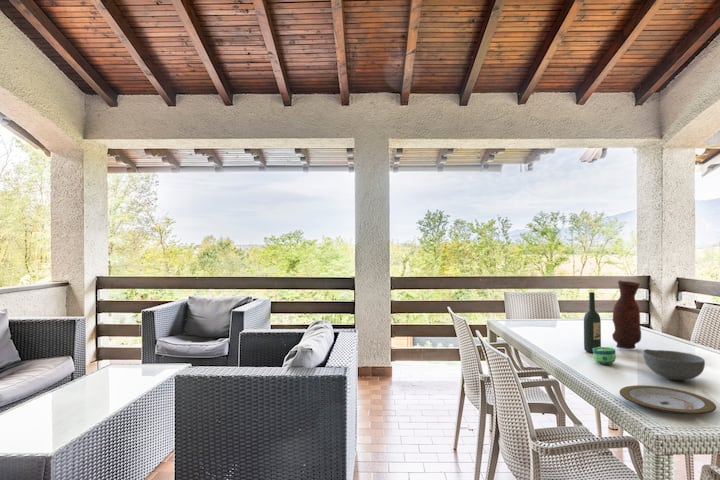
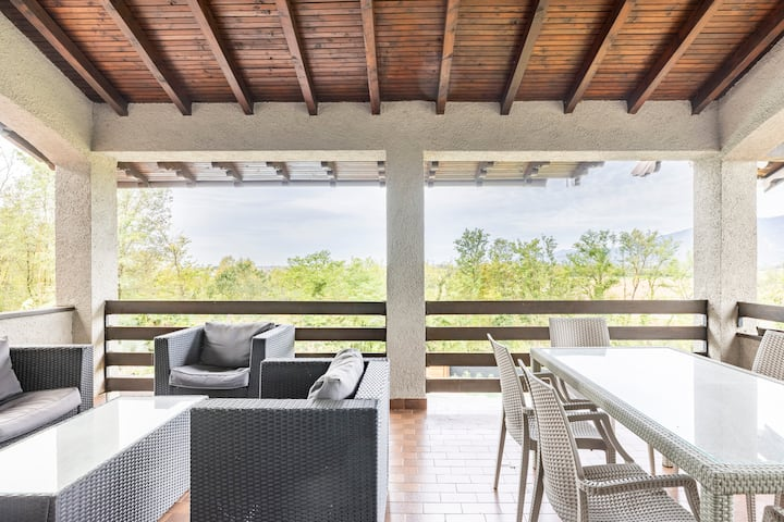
- cup (602, 354)
- bowl (673, 366)
- wine bottle (592, 322)
- vase (626, 314)
- plate (665, 401)
